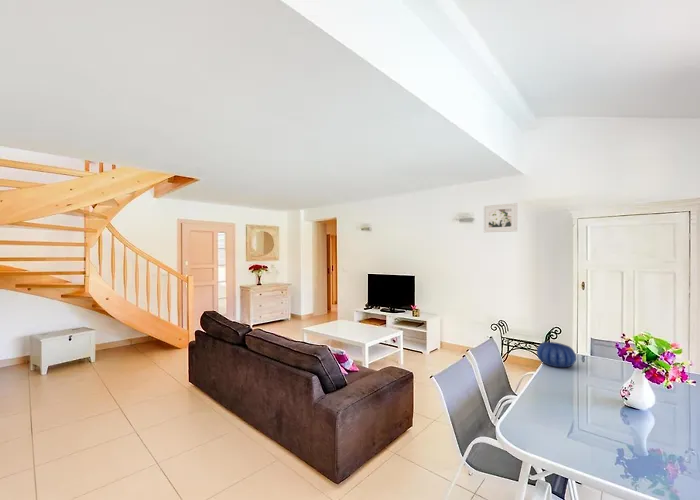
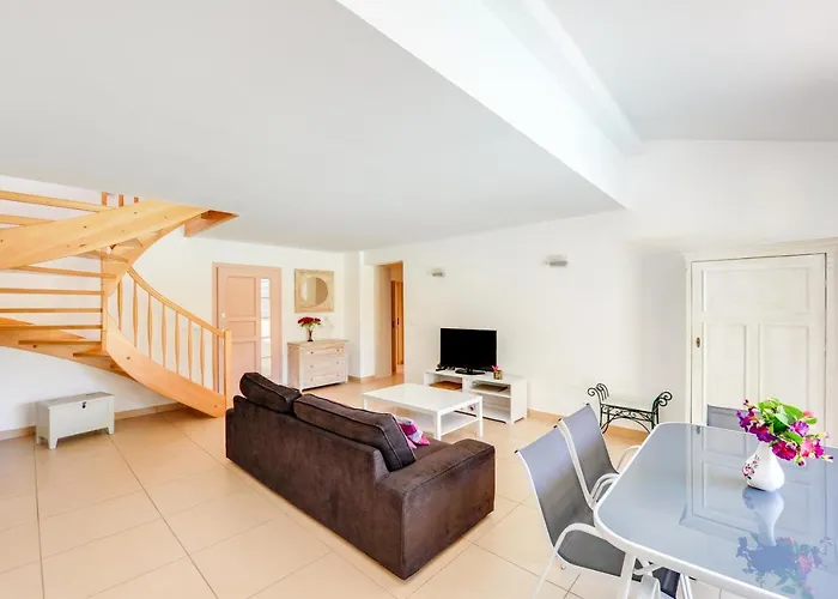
- decorative bowl (555, 353)
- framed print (499, 218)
